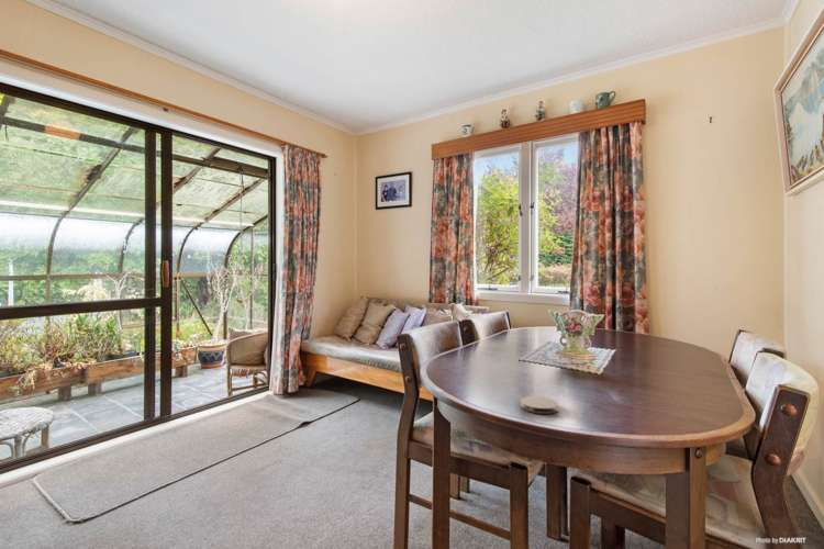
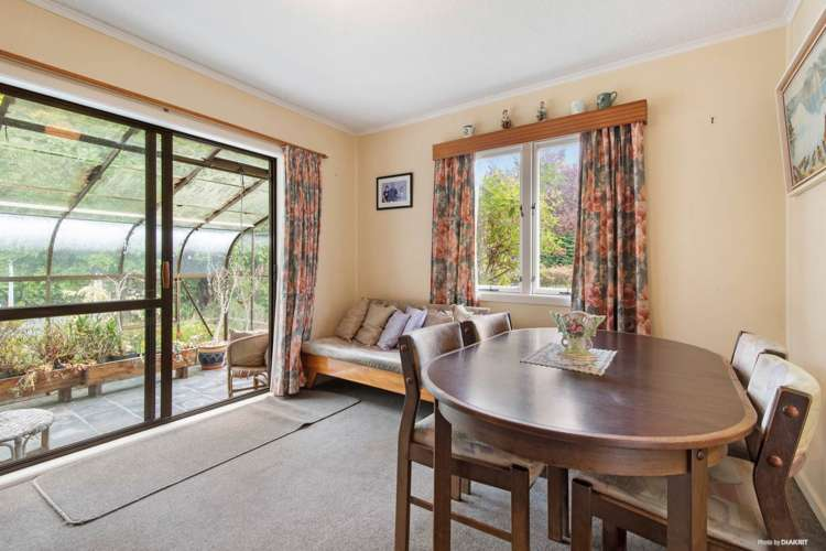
- coaster (538, 404)
